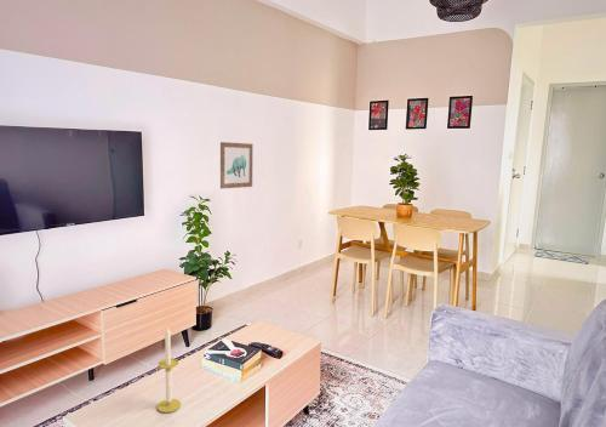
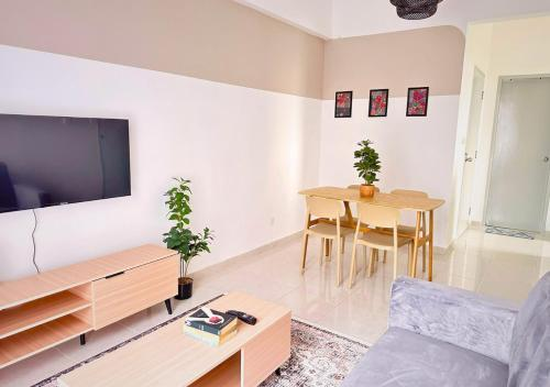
- wall art (236, 165)
- candle (167, 366)
